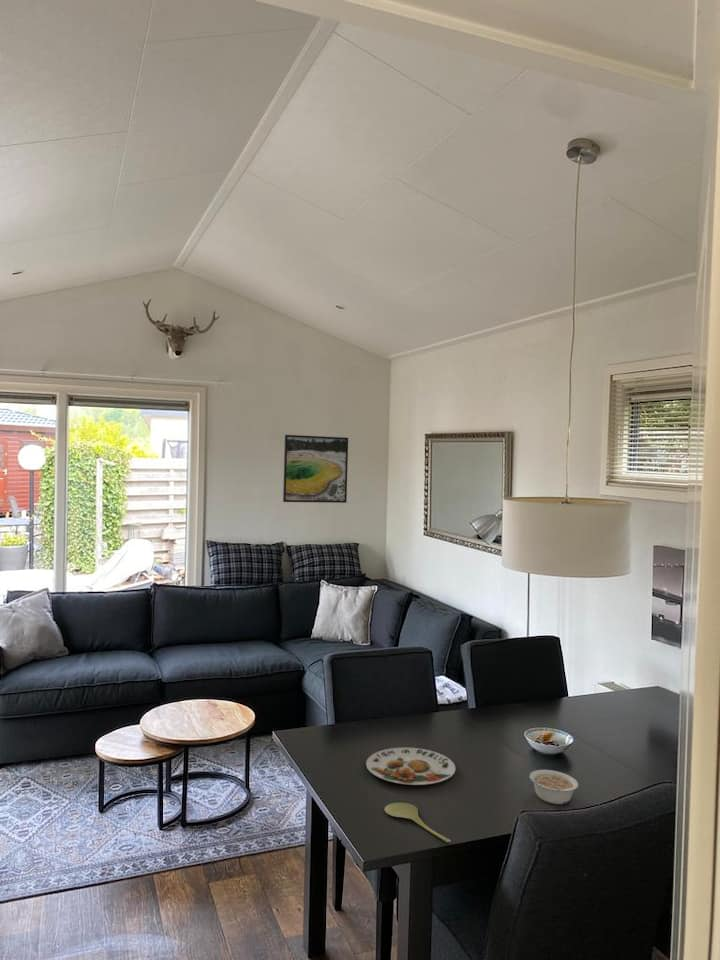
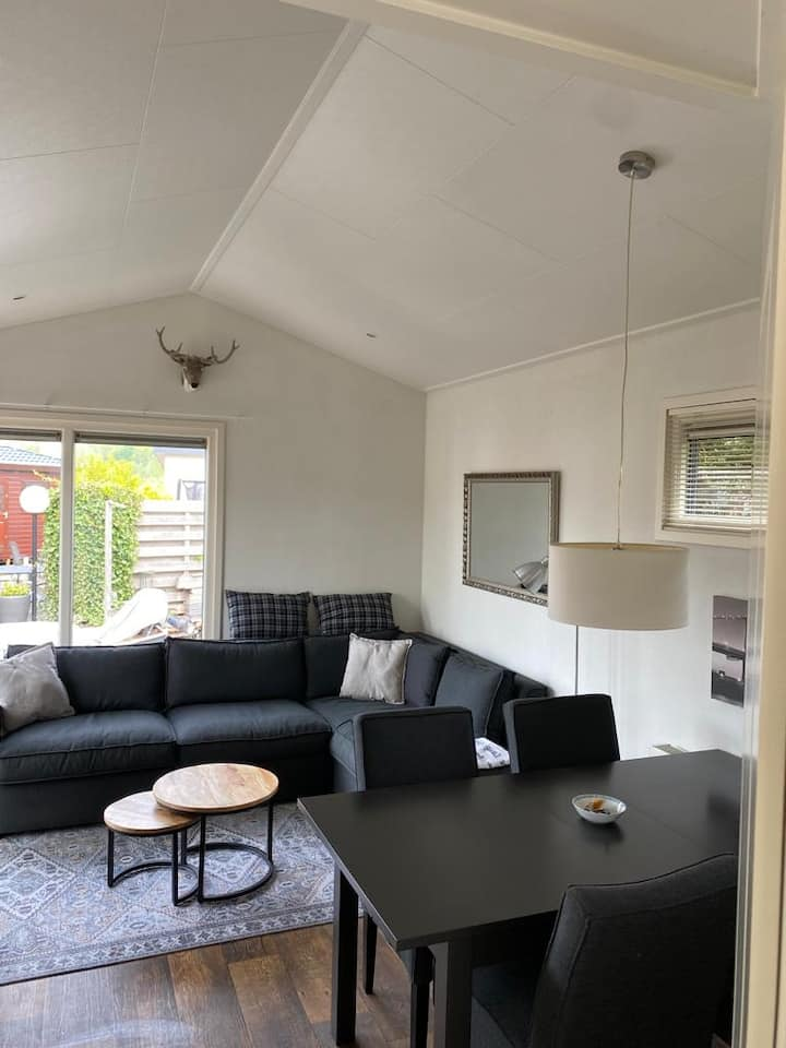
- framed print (316, 469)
- spoon (418, 820)
- legume (554, 787)
- plate (410, 766)
